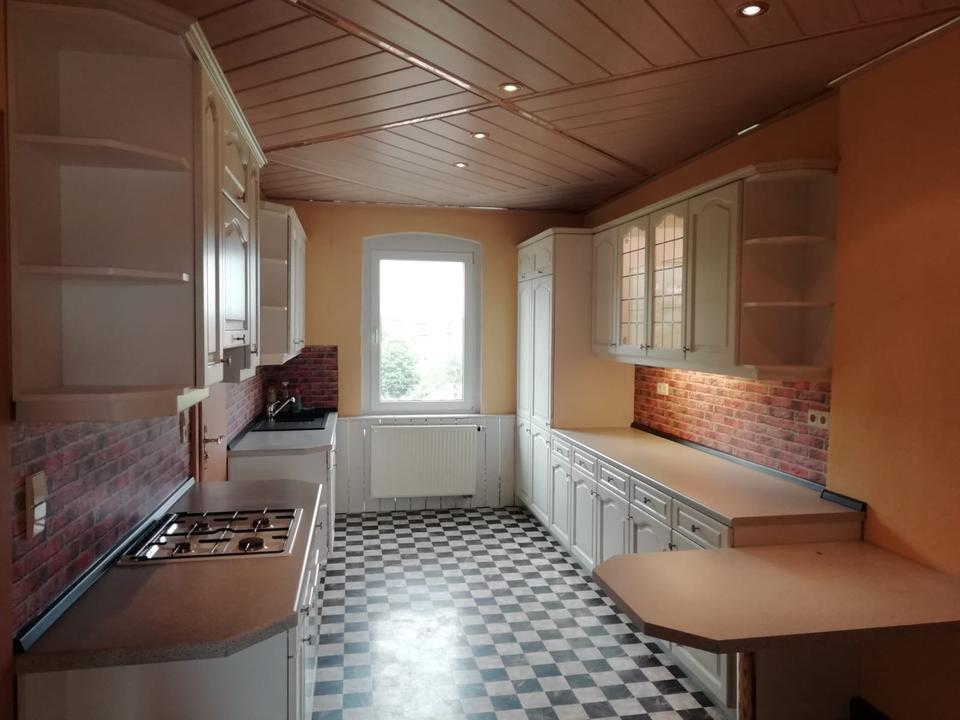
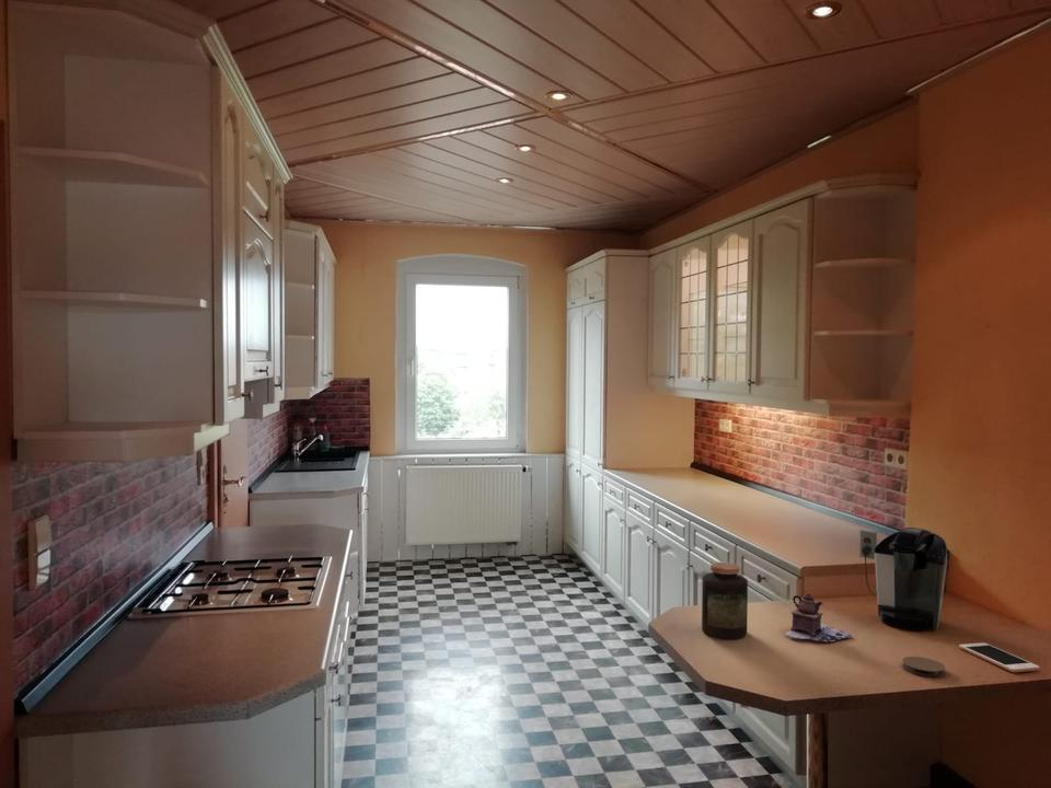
+ cell phone (997, 657)
+ coffee maker (893, 570)
+ jar (724, 599)
+ coaster (923, 665)
+ teapot (809, 613)
